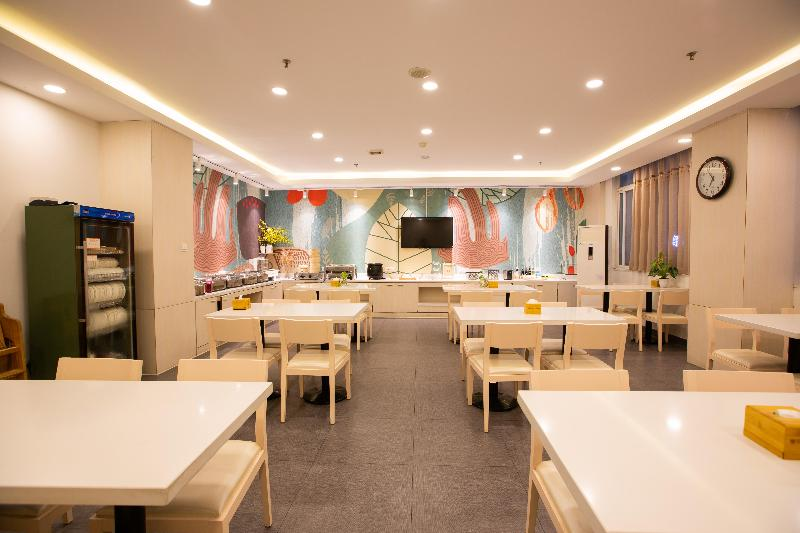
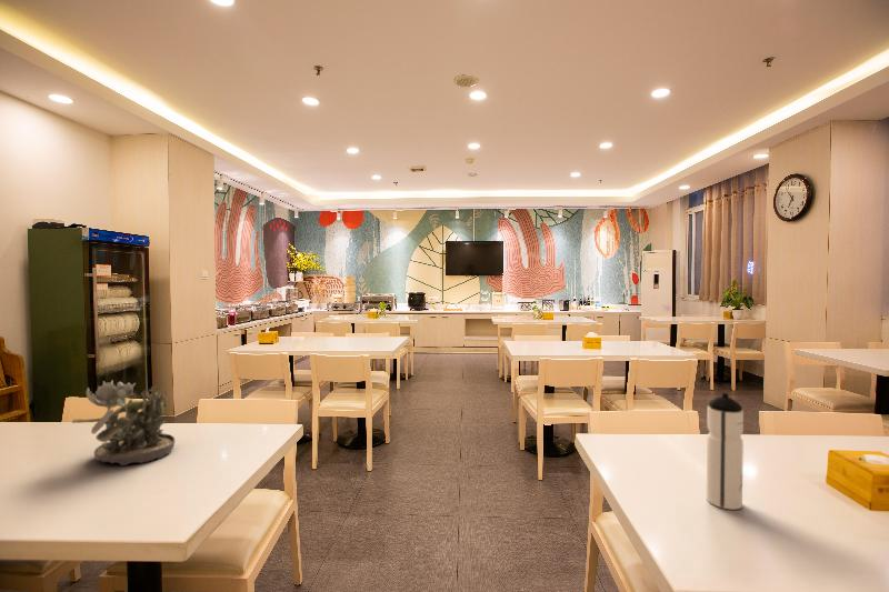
+ water bottle (725, 448)
+ succulent plant (129, 417)
